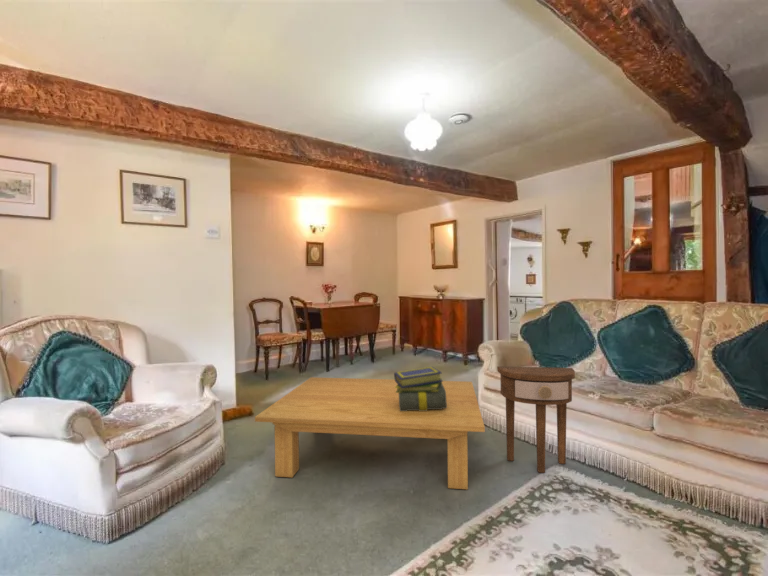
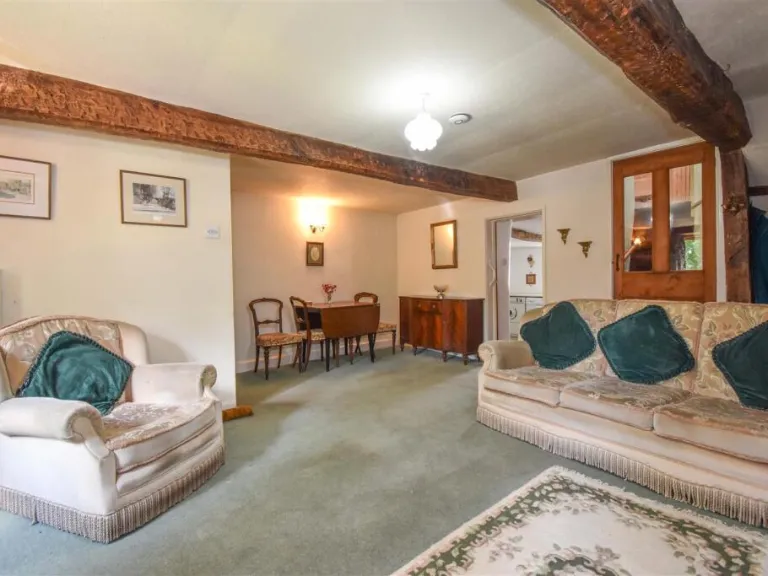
- coffee table (379, 424)
- stack of books (419, 387)
- side table (536, 416)
